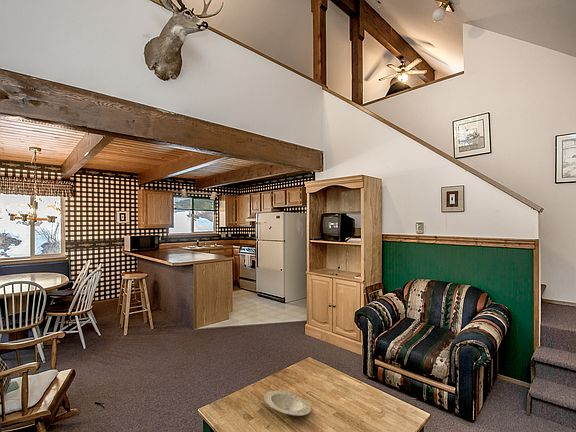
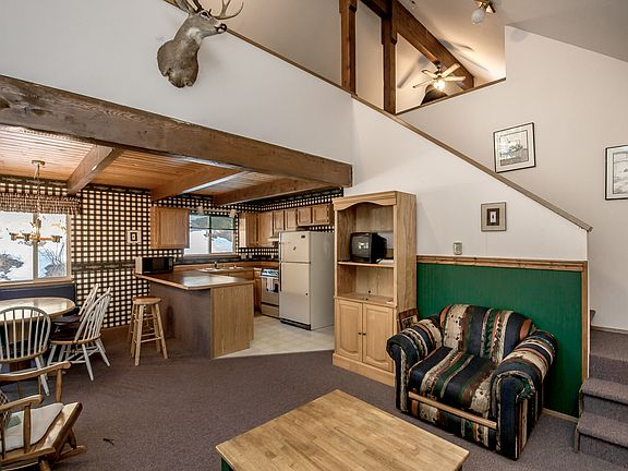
- plate (287, 402)
